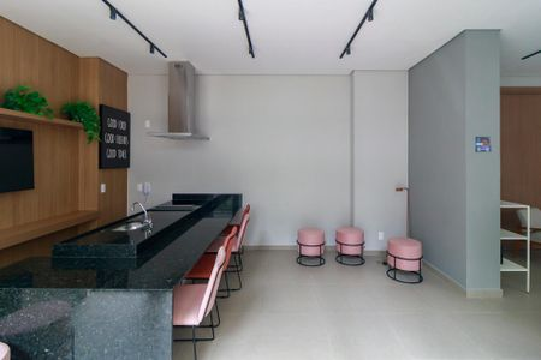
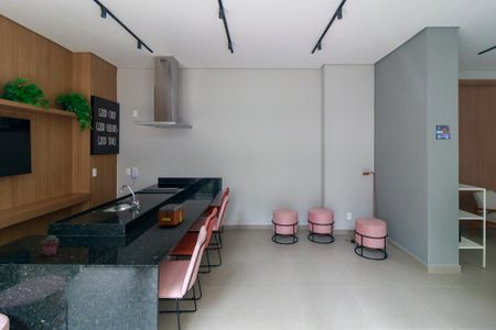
+ potted succulent (50, 244)
+ toaster (171, 215)
